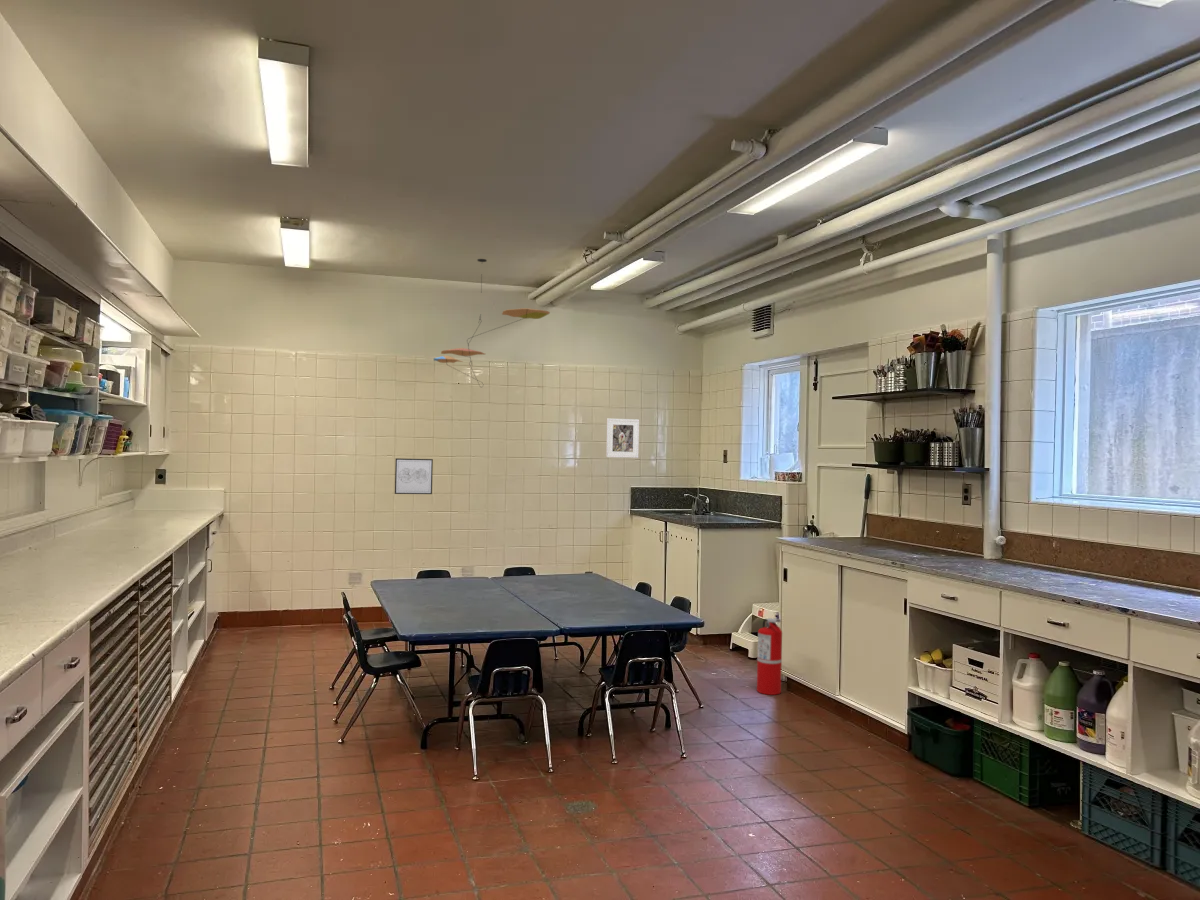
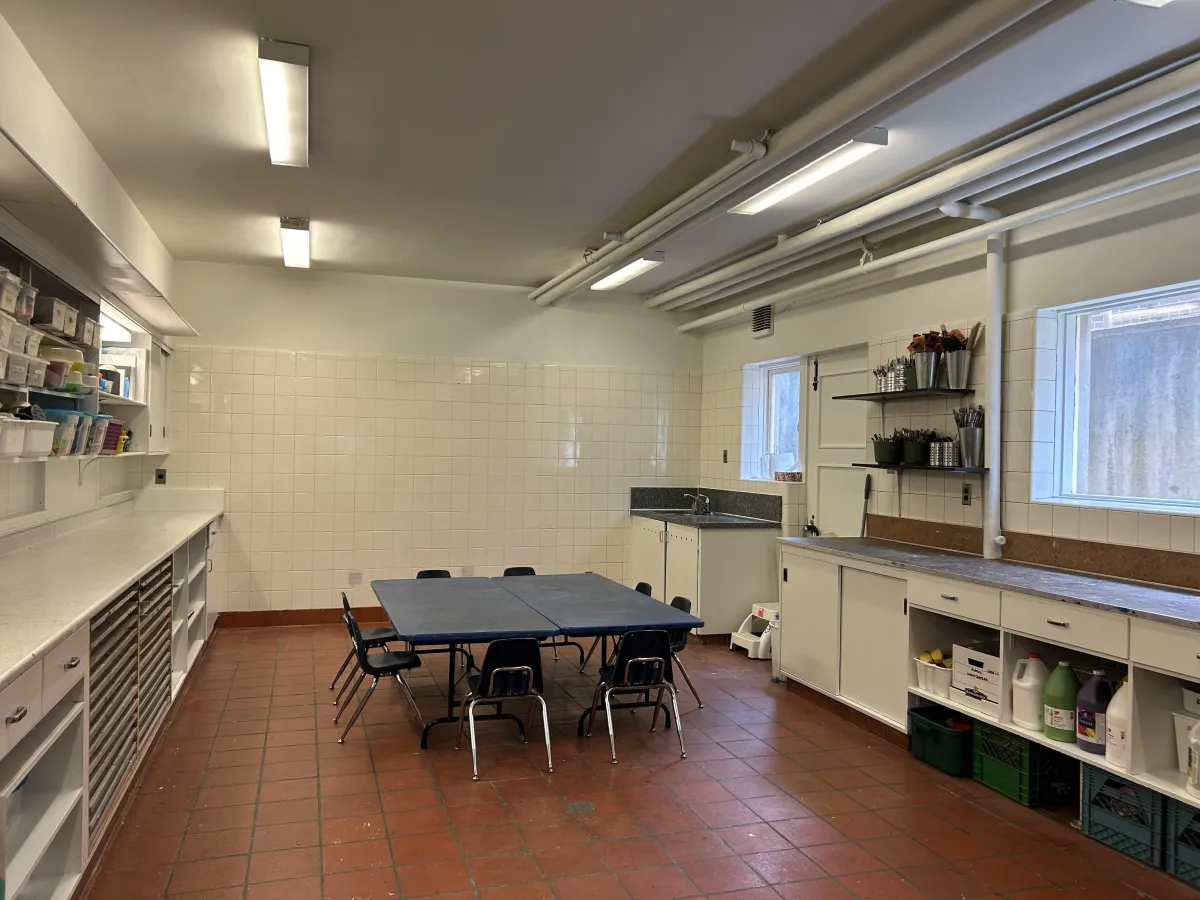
- fire extinguisher (769, 653)
- wall art (413, 476)
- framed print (622, 438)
- ceiling mobile (493, 329)
